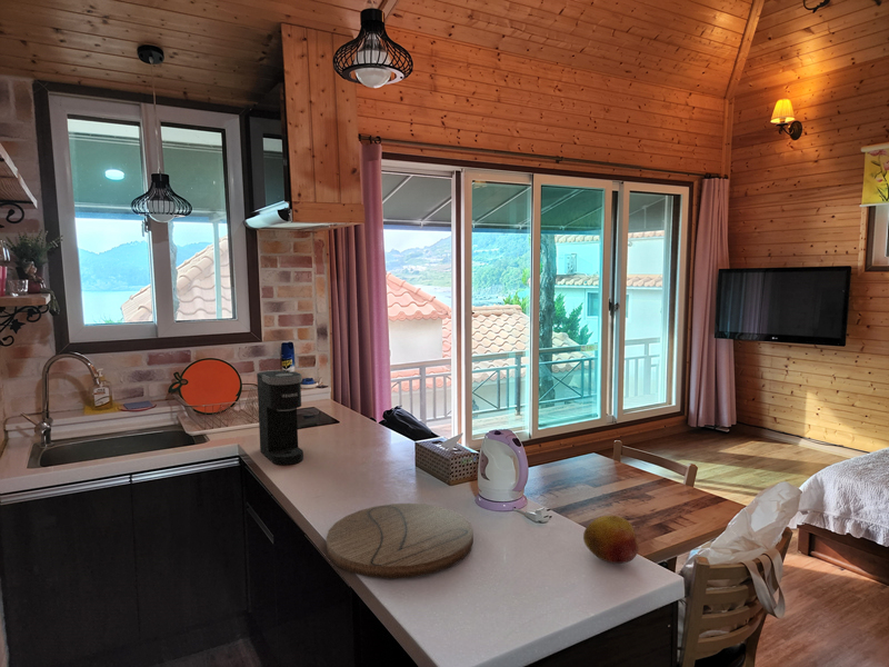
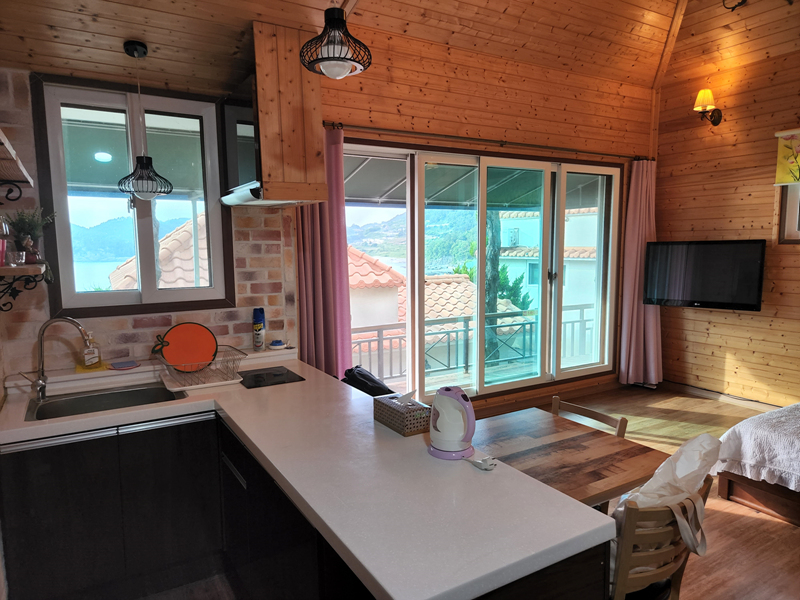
- fruit (611, 537)
- coffee maker (279, 414)
- cutting board (400, 536)
